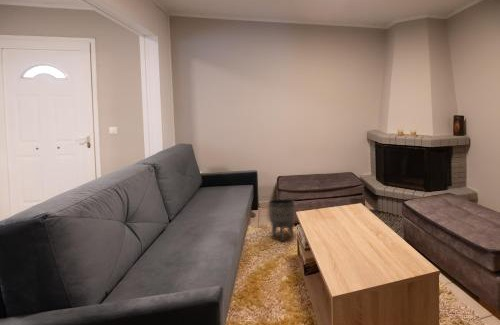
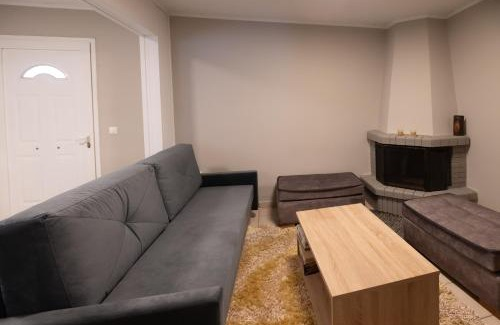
- planter (282, 219)
